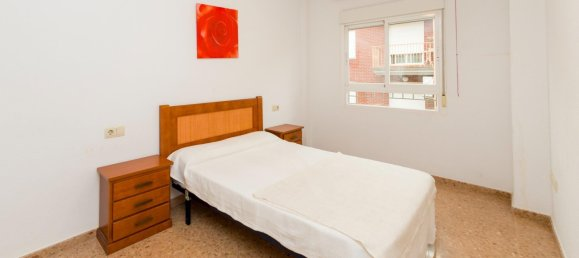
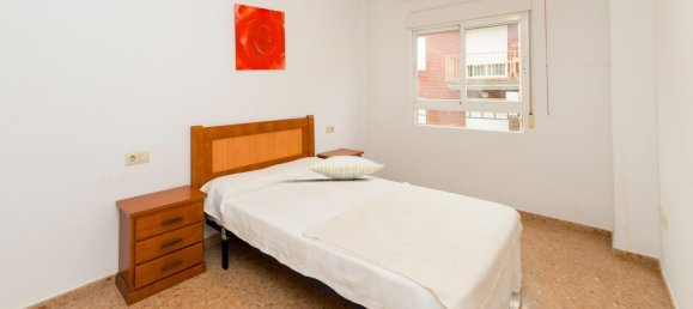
+ pillow (345, 166)
